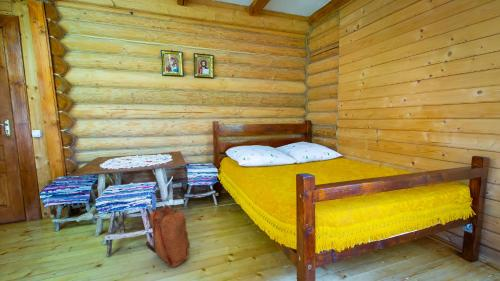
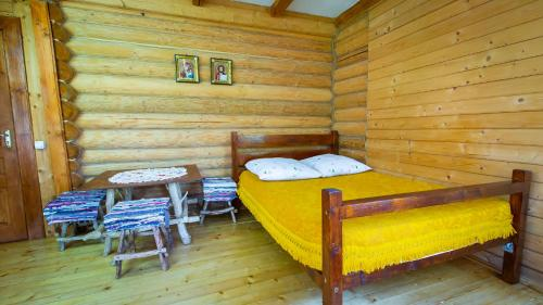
- backpack (167, 233)
